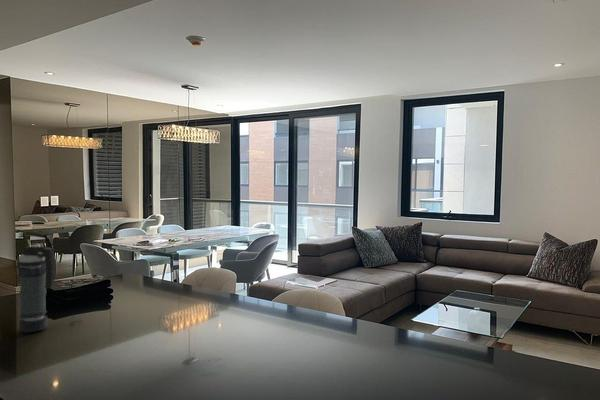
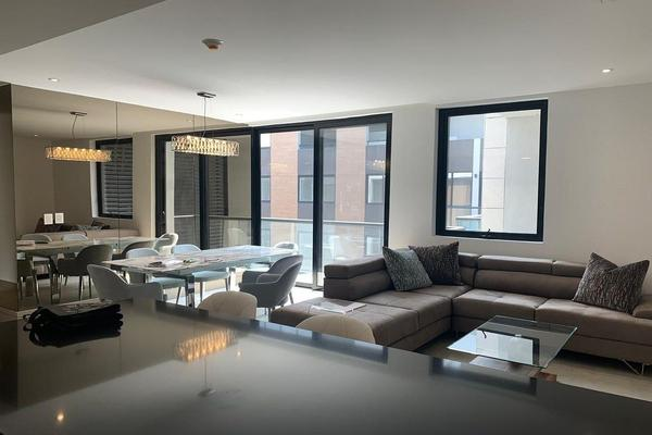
- smoke grenade (37, 288)
